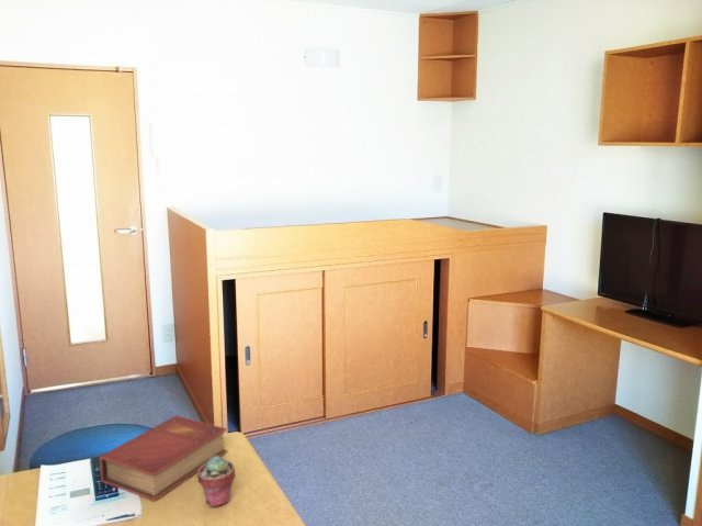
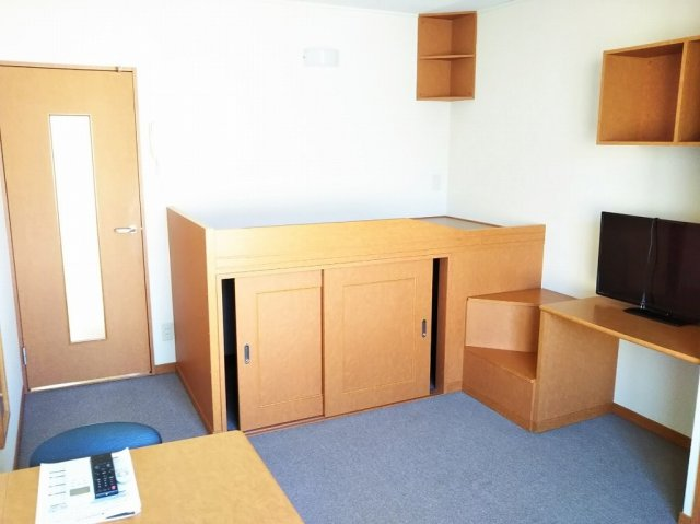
- potted succulent (216, 478)
- book (166, 454)
